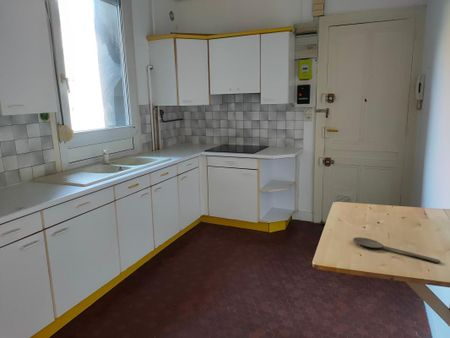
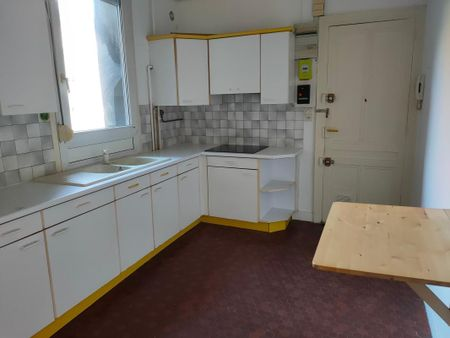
- wooden spoon (393, 249)
